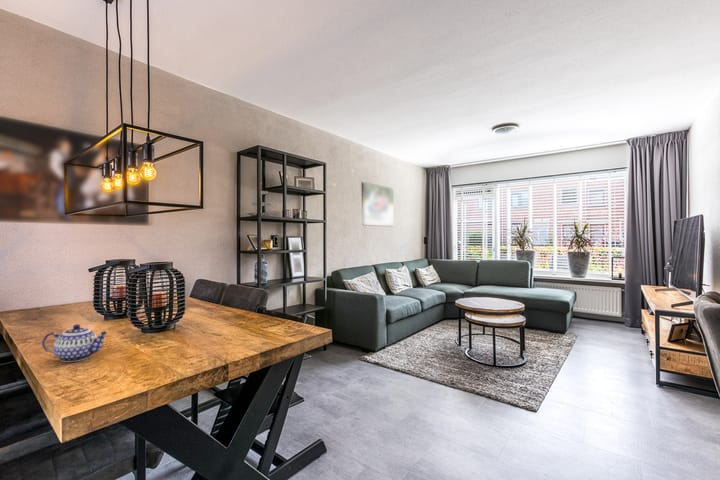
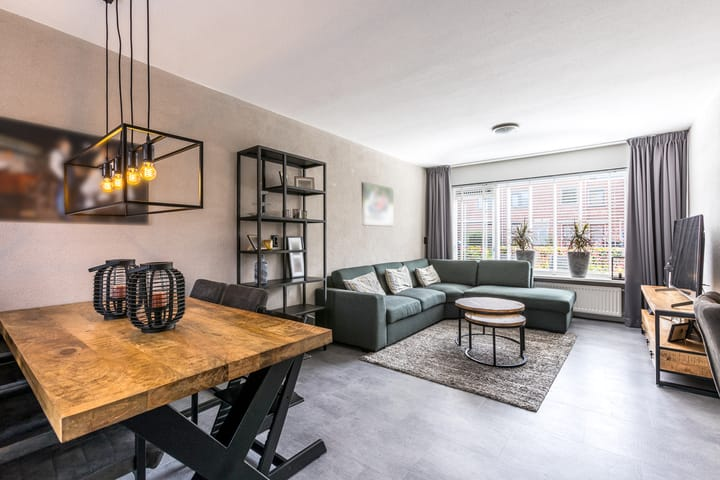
- teapot (76, 341)
